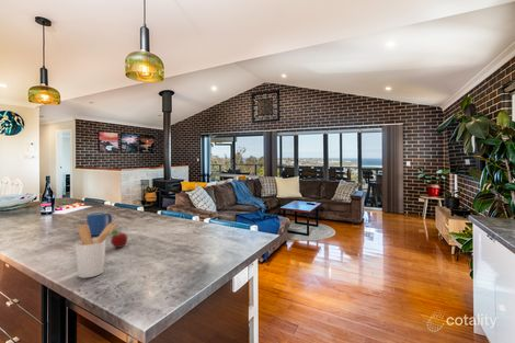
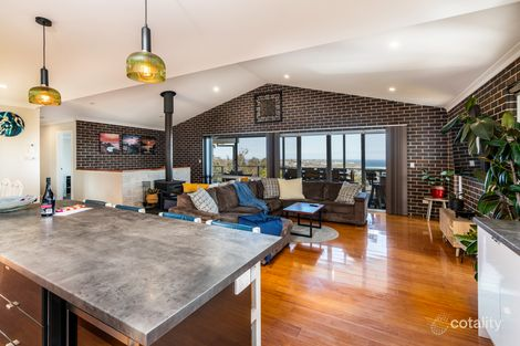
- mug (99, 222)
- fruit (117, 237)
- utensil holder (98, 248)
